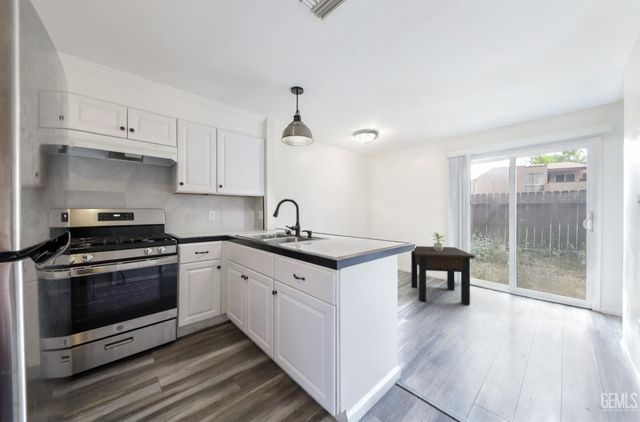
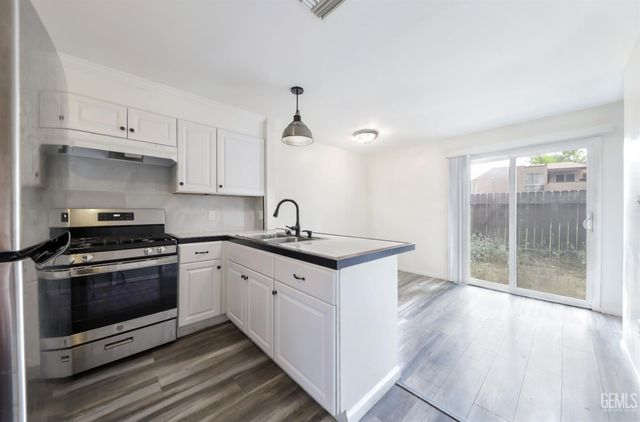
- side table (437, 270)
- potted plant (438, 241)
